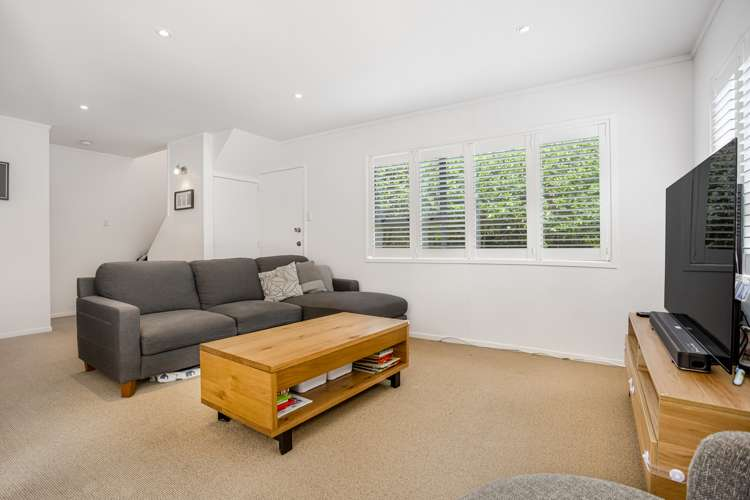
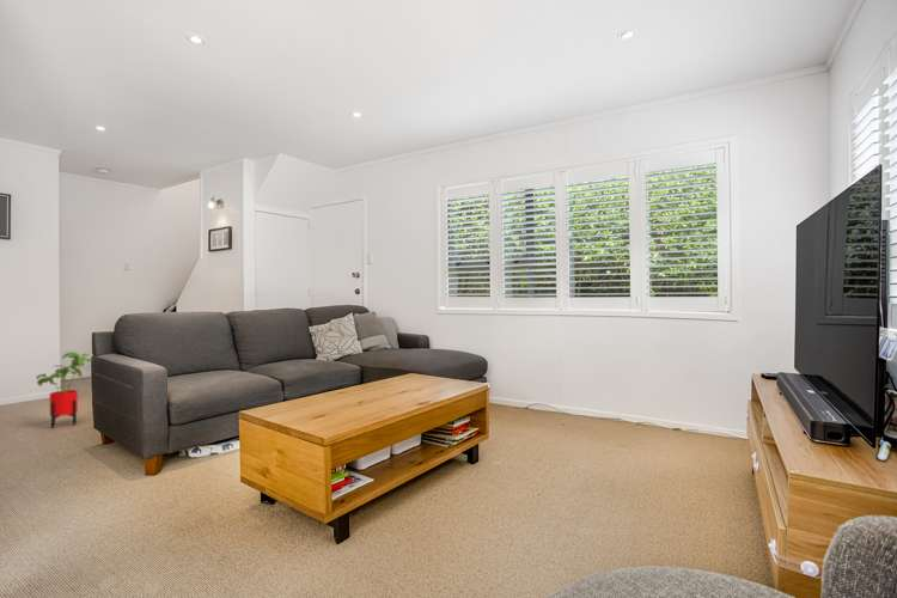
+ house plant (63, 388)
